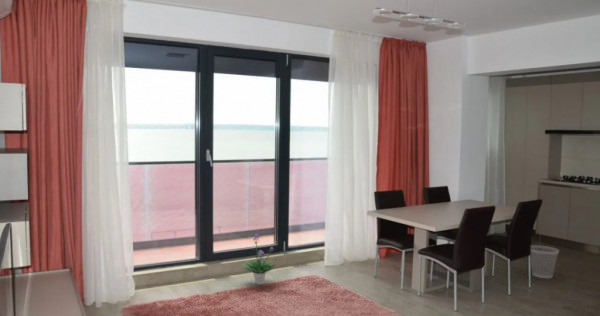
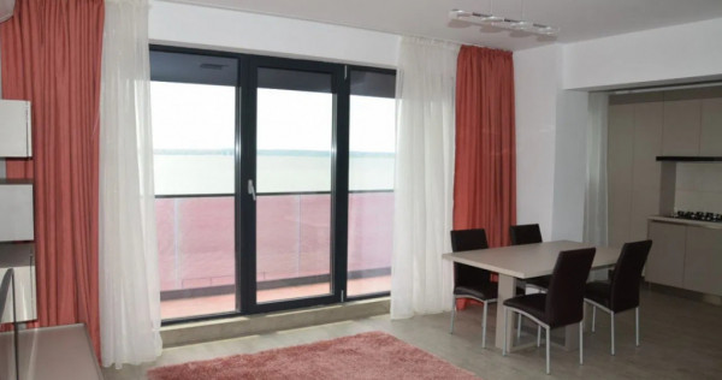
- potted plant (258, 259)
- wastebasket (542, 262)
